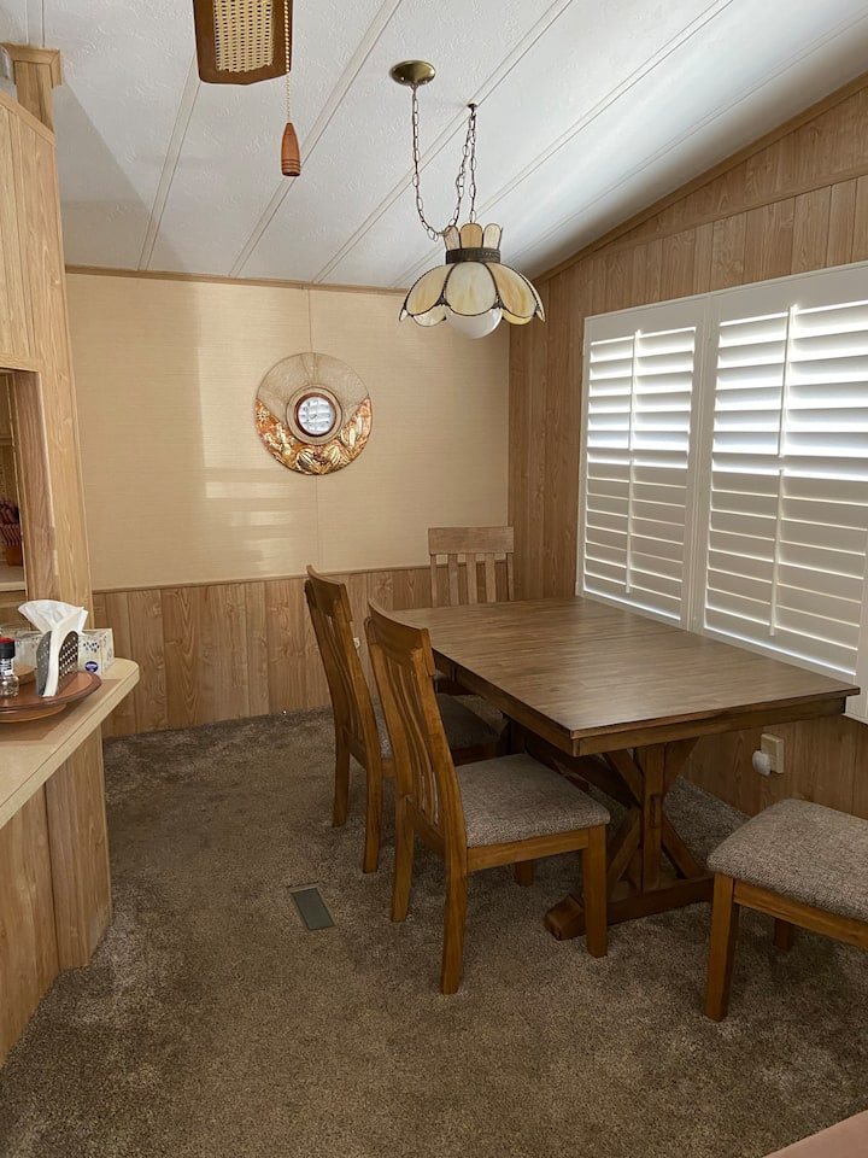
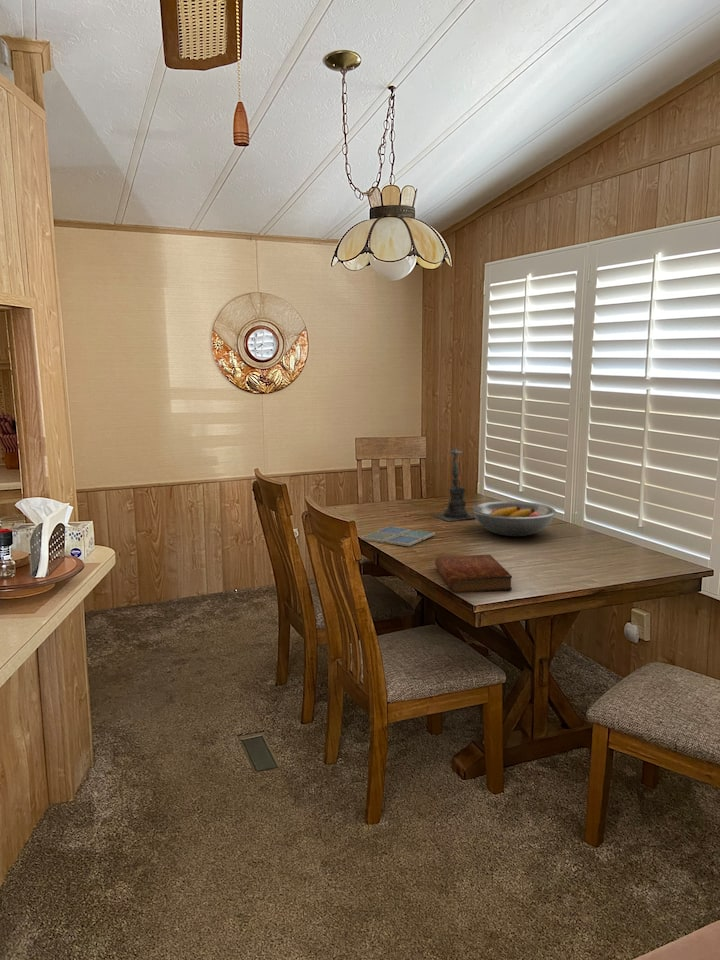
+ bible (471, 572)
+ drink coaster (398, 535)
+ candle holder (455, 478)
+ fruit bowl (512, 517)
